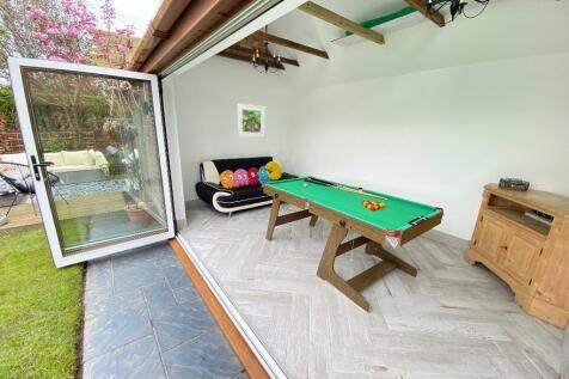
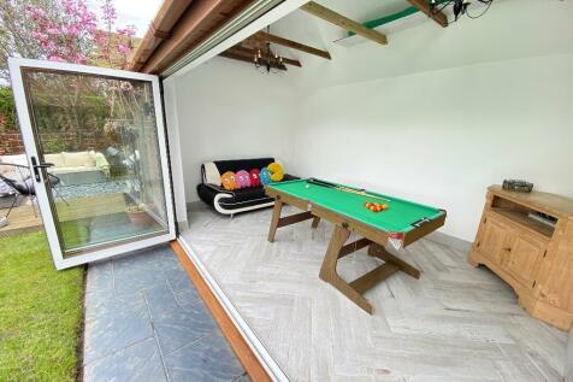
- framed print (251, 121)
